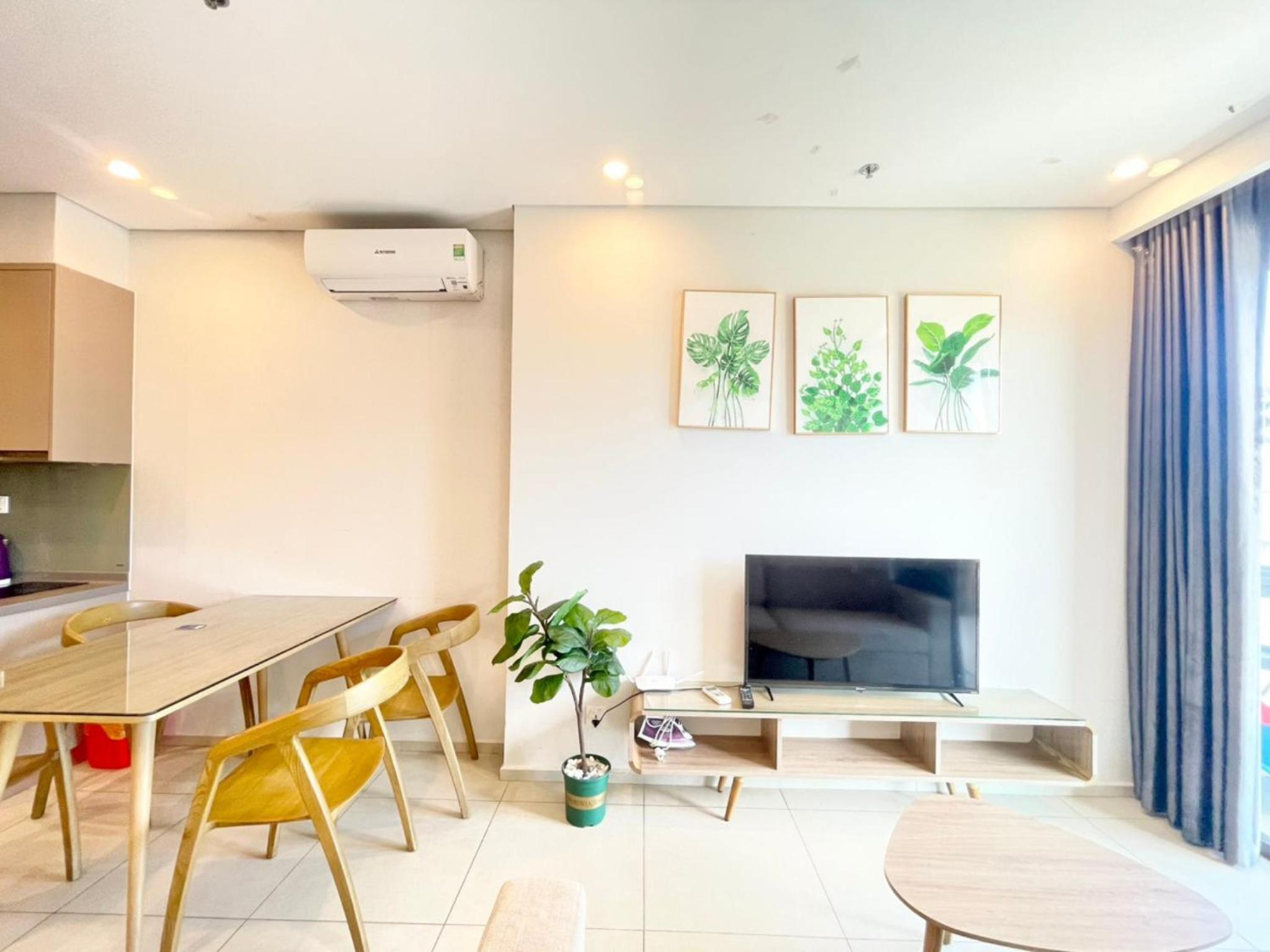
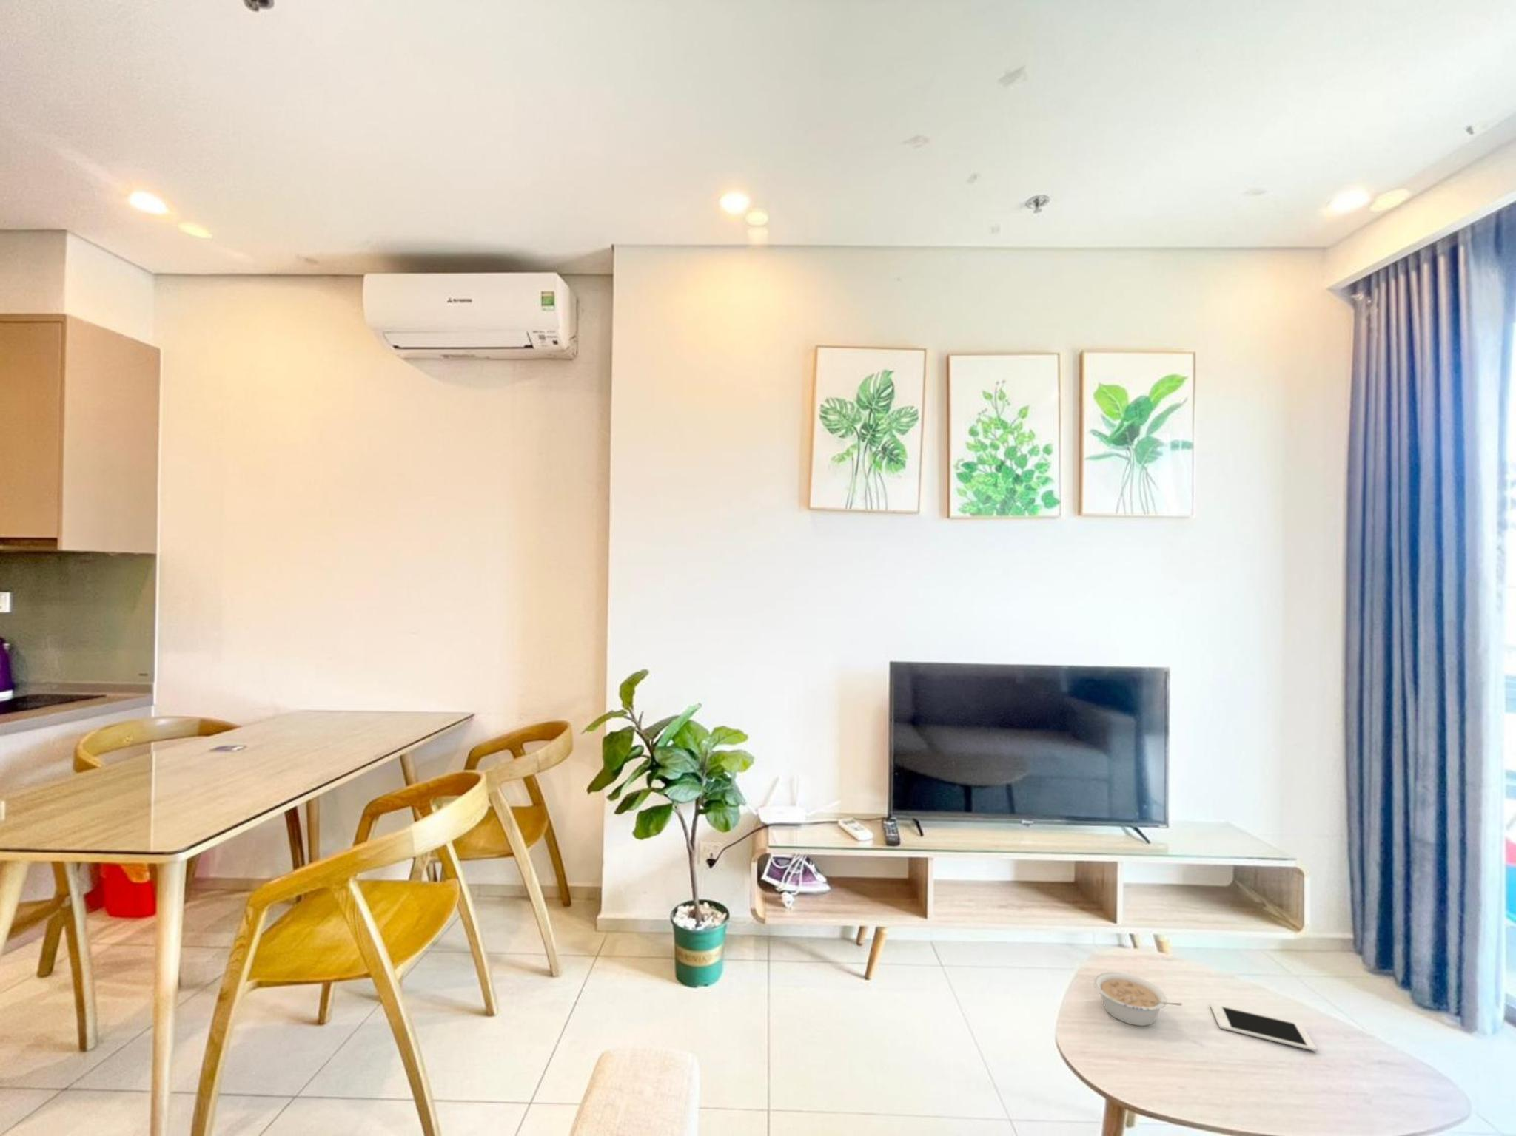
+ cell phone (1261, 1026)
+ legume (1132, 999)
